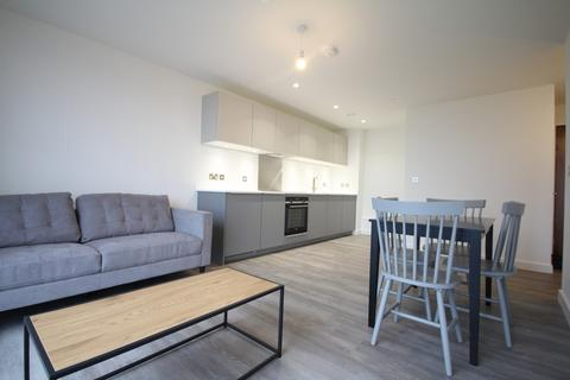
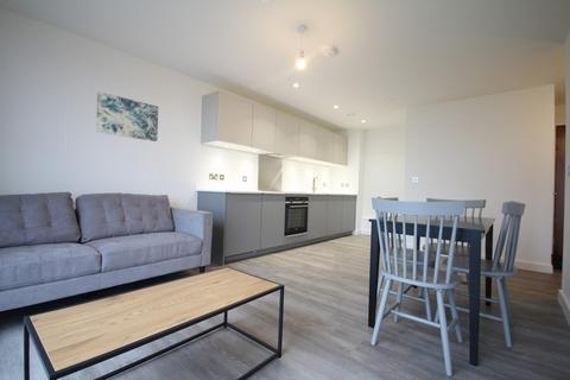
+ wall art (129, 118)
